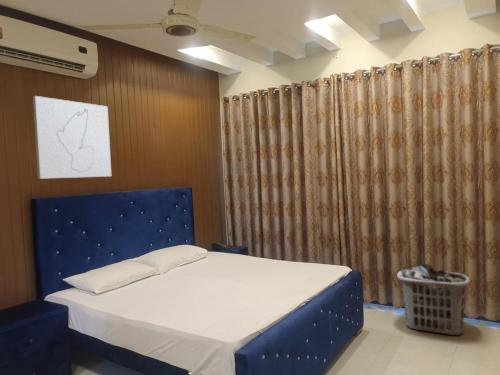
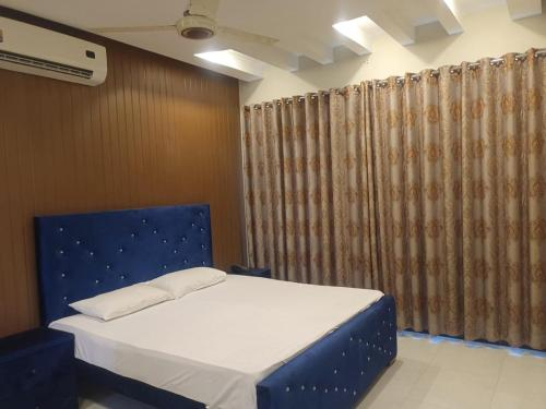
- wall art (75, 139)
- clothes hamper (432, 296)
